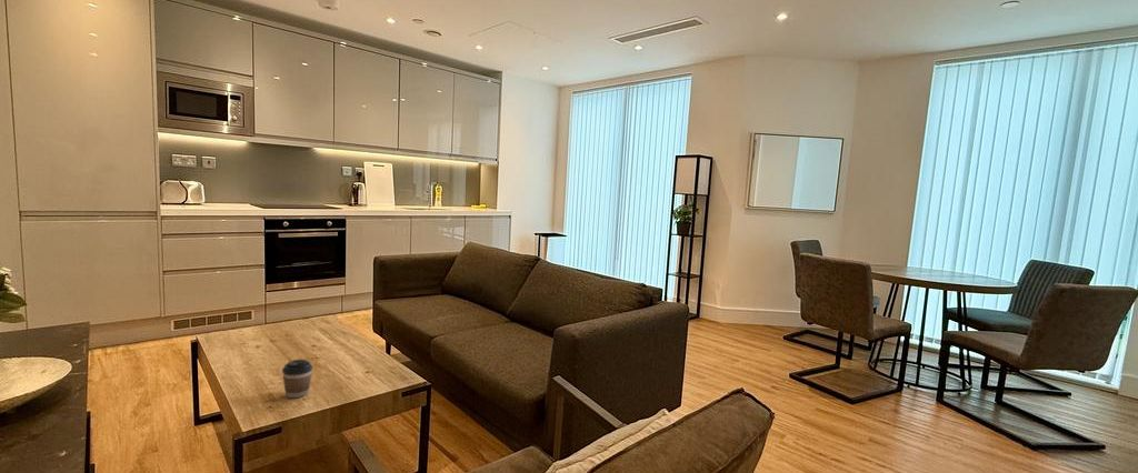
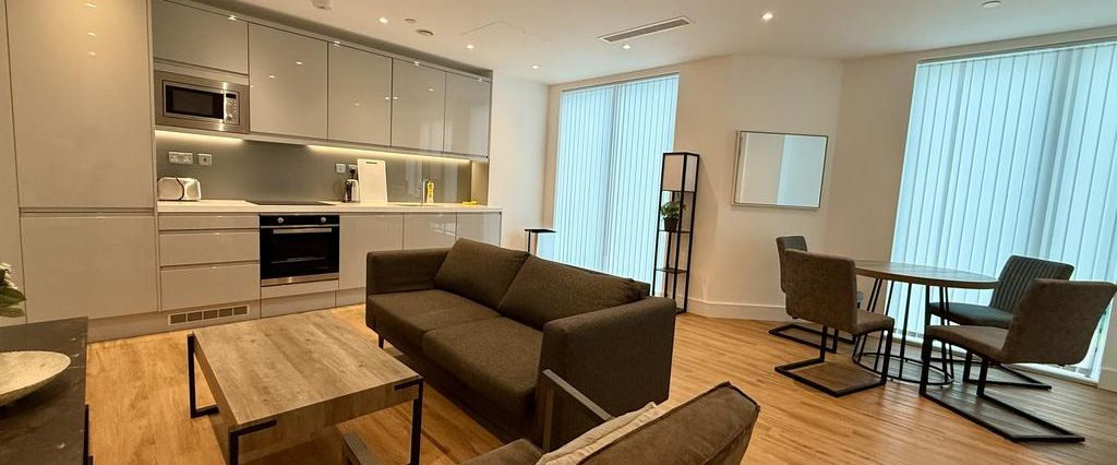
- coffee cup (297, 376)
